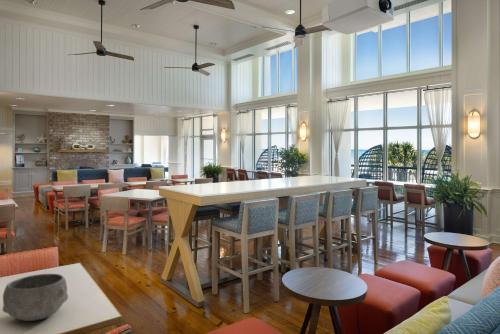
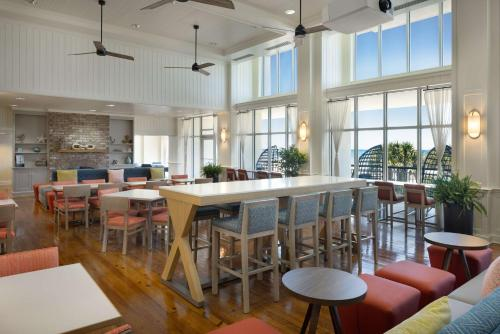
- bowl (36, 298)
